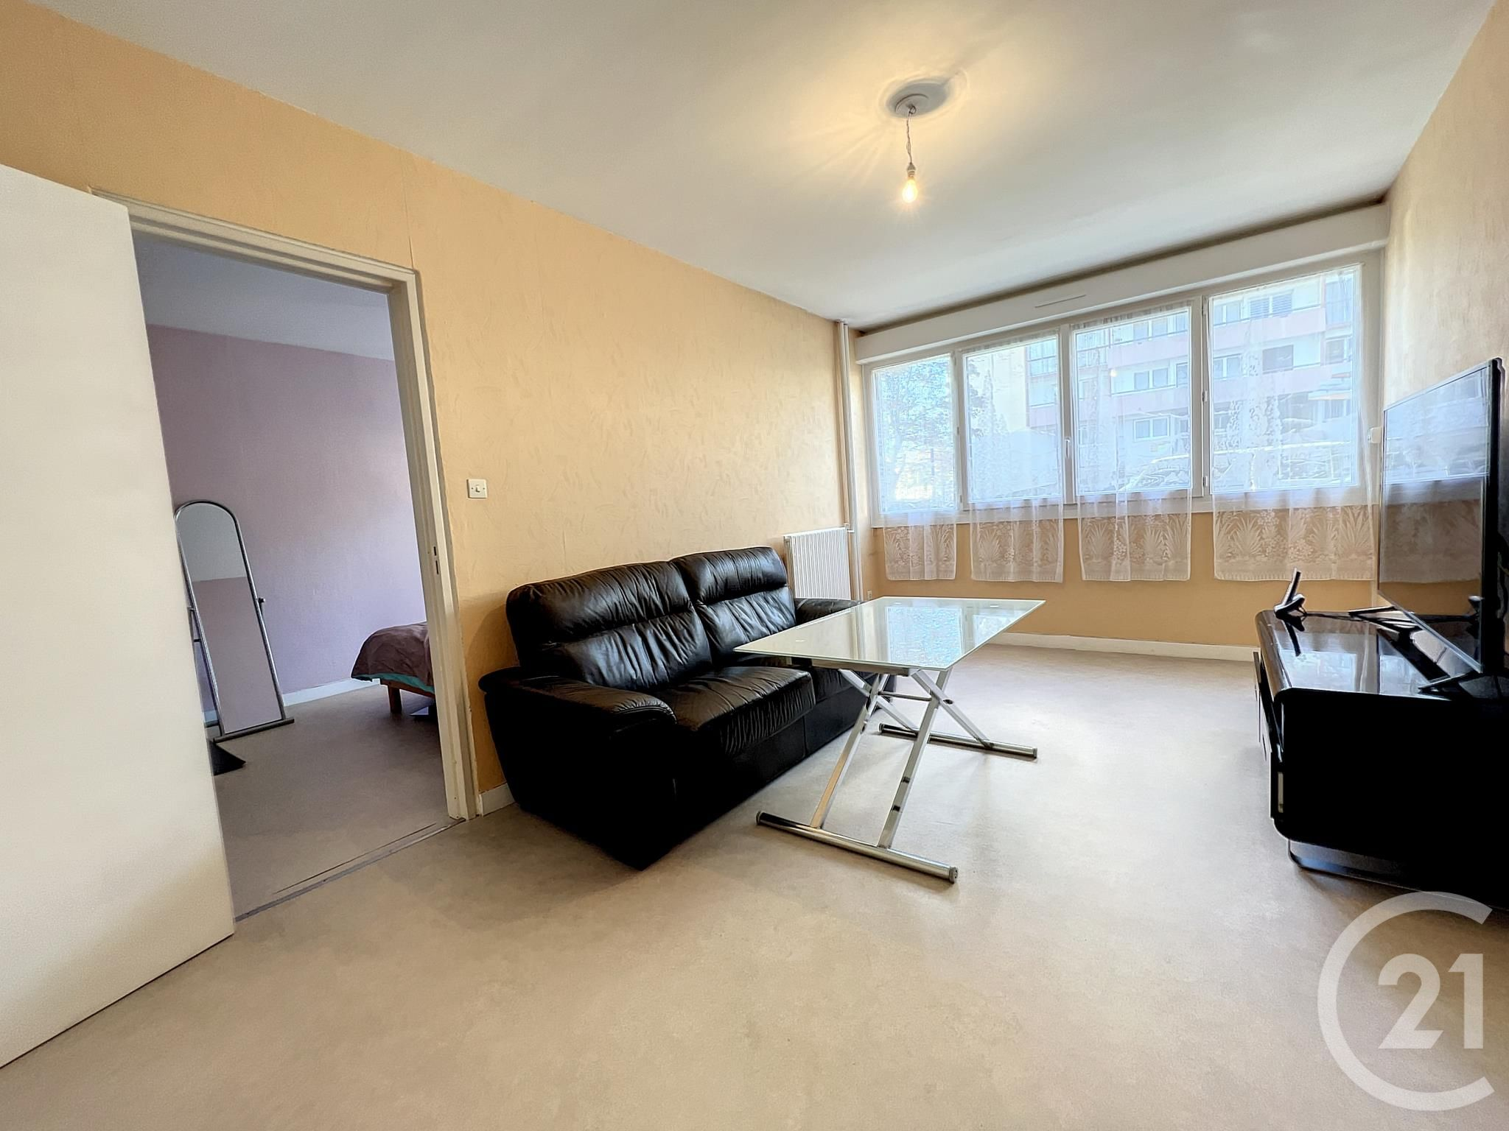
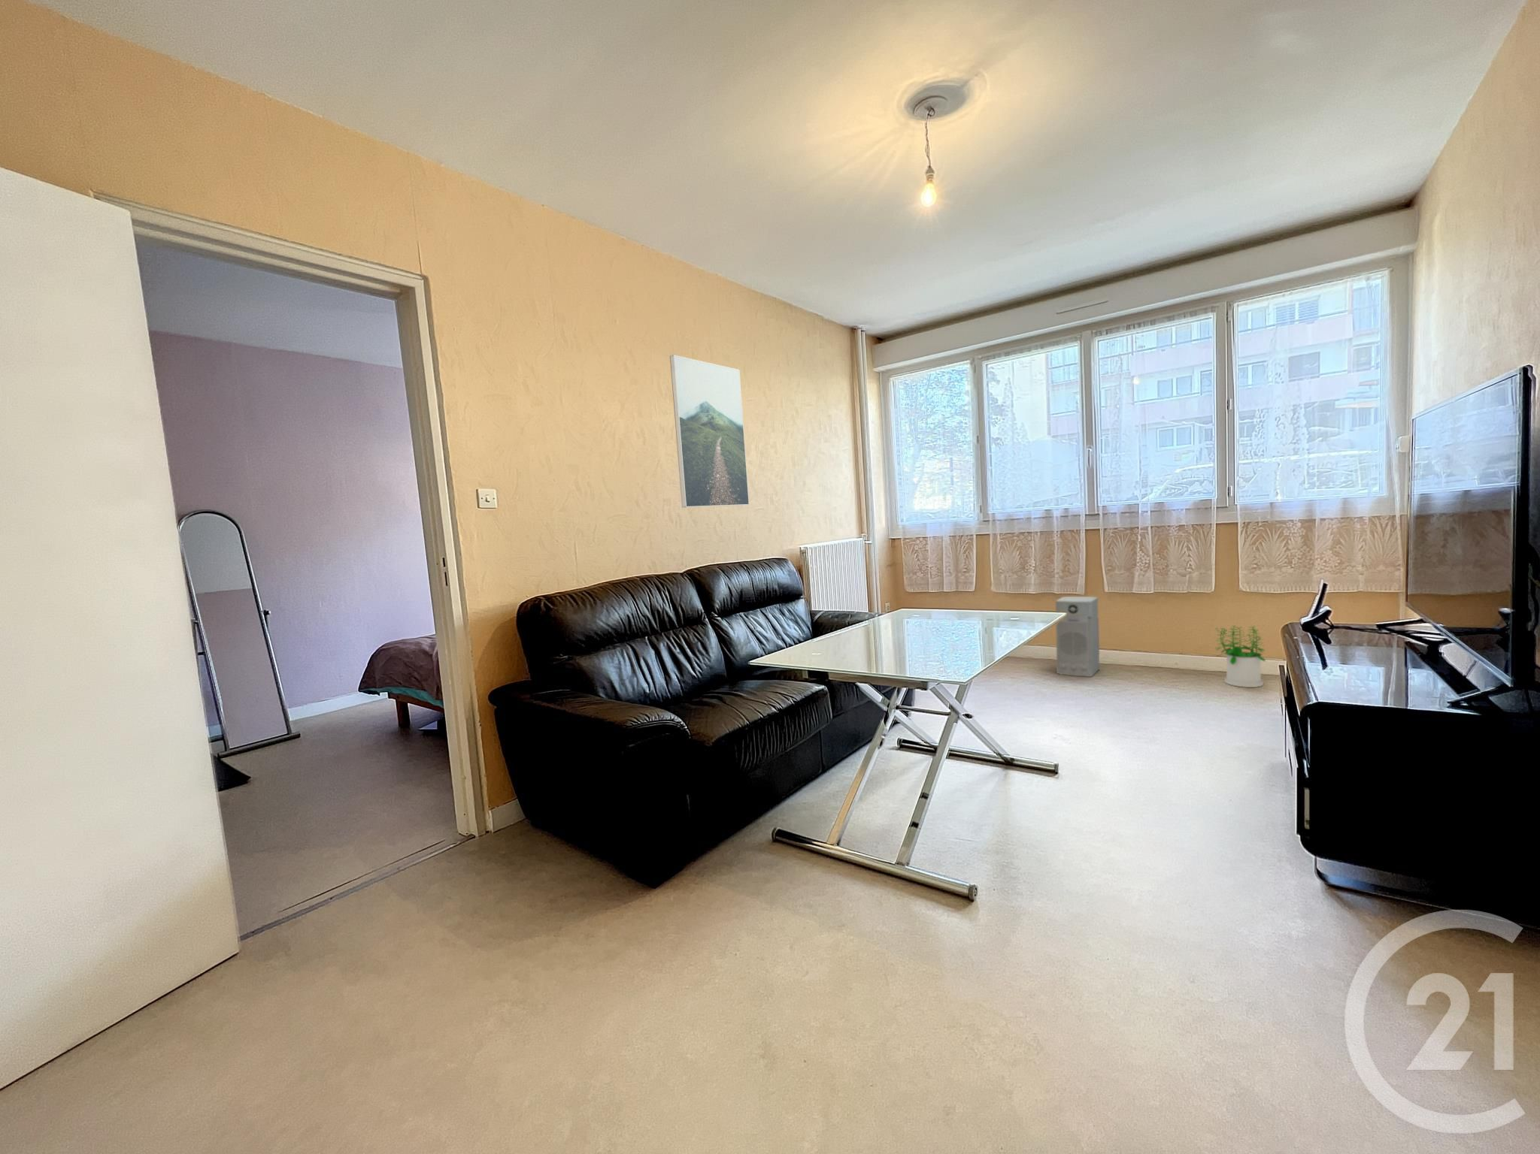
+ air purifier (1078, 635)
+ potted plant (1238, 655)
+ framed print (712, 435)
